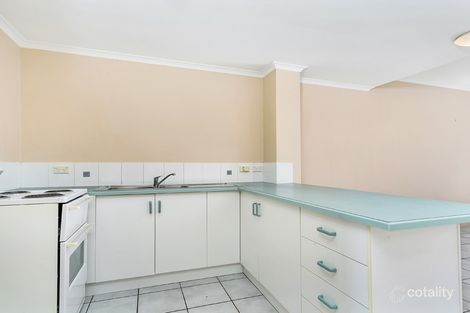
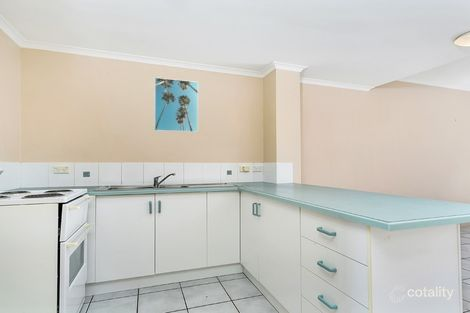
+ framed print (176, 105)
